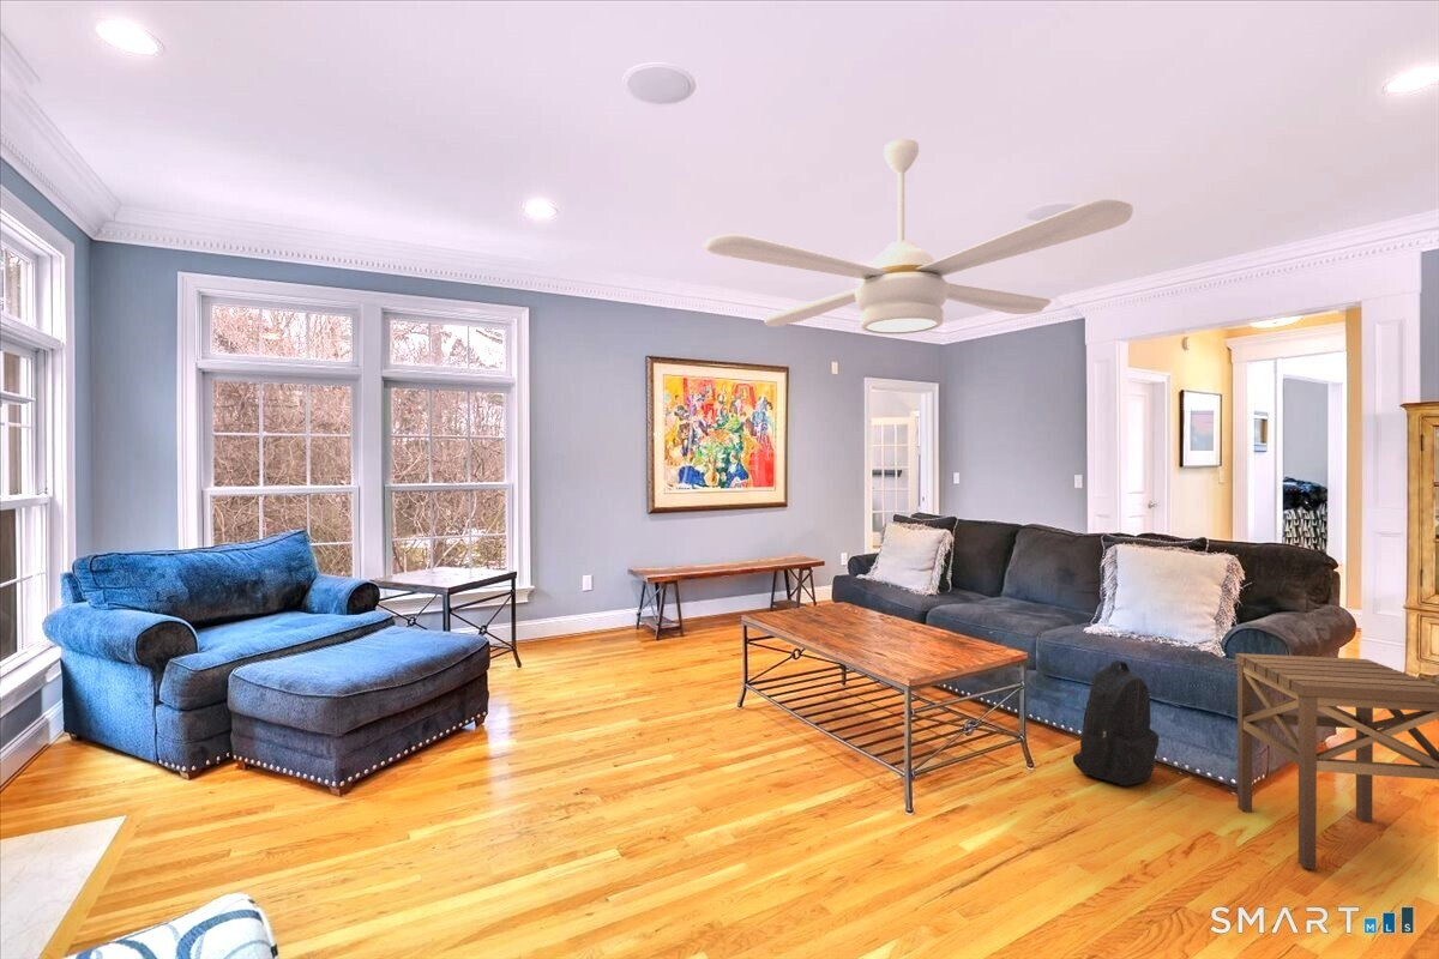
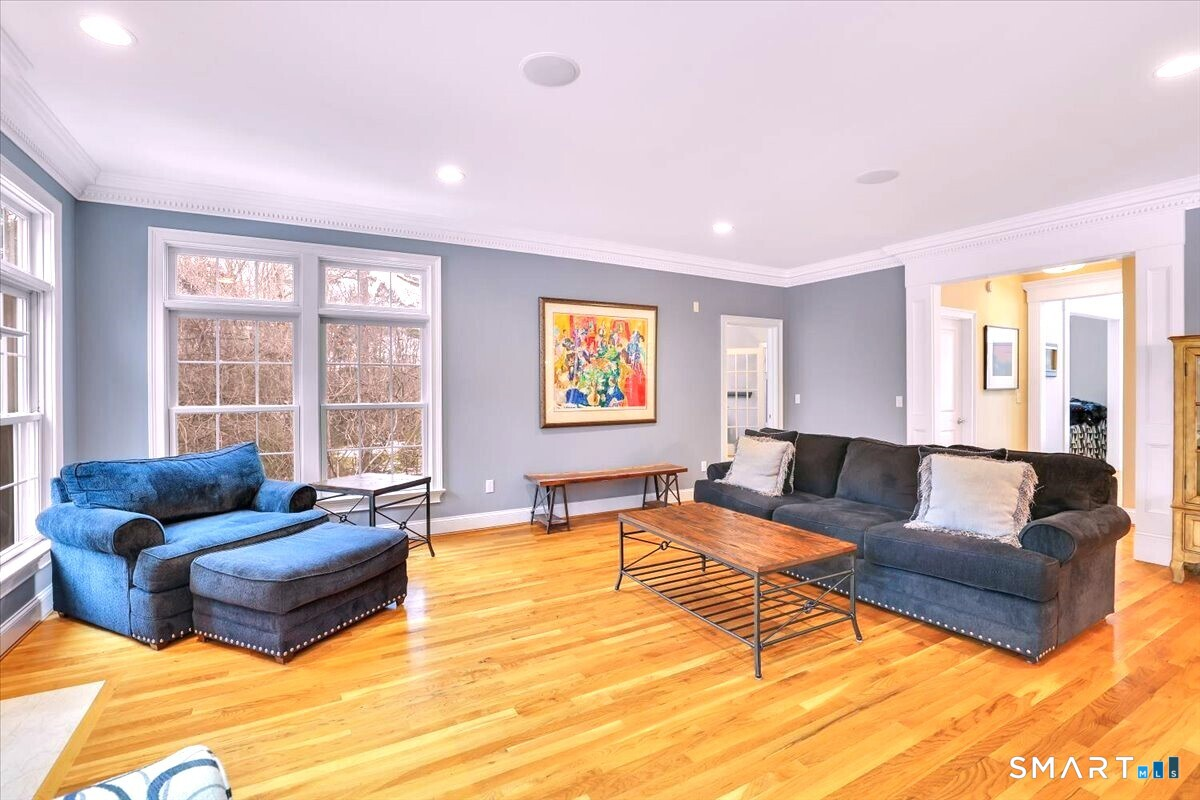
- ceiling fan (901, 236)
- side table (1336, 755)
- backpack (1118, 717)
